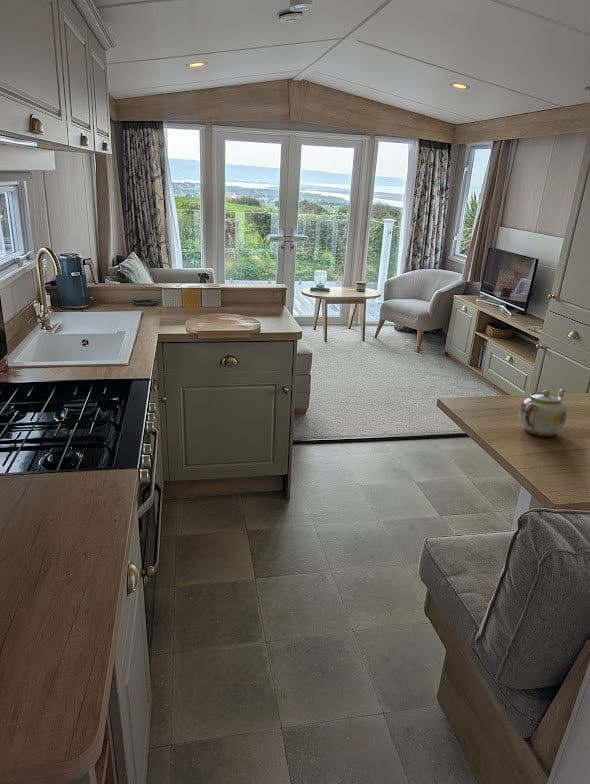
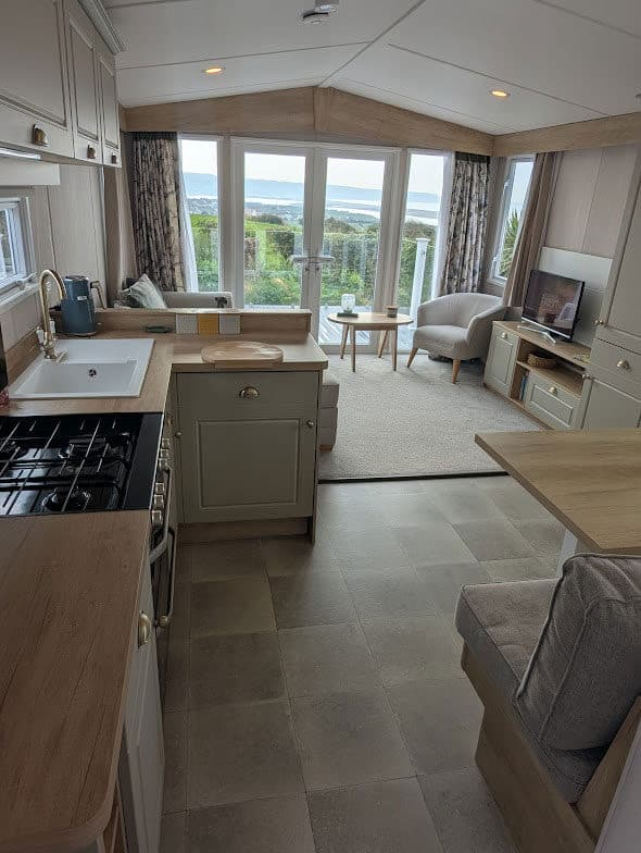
- teapot (543, 410)
